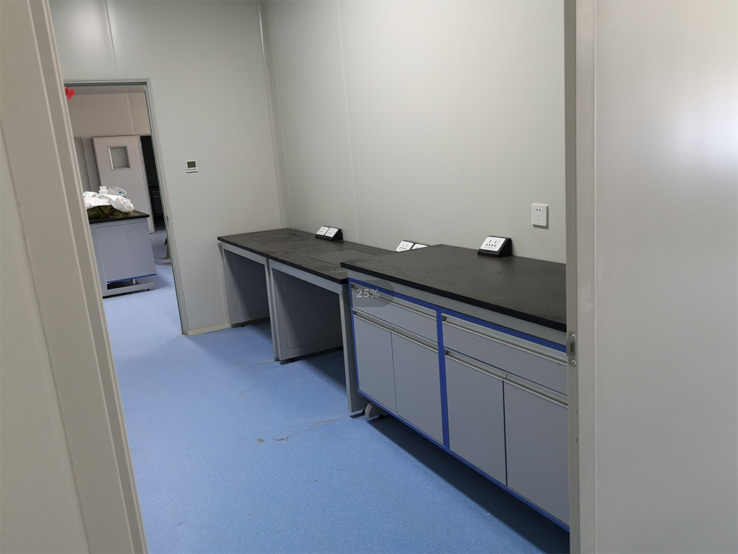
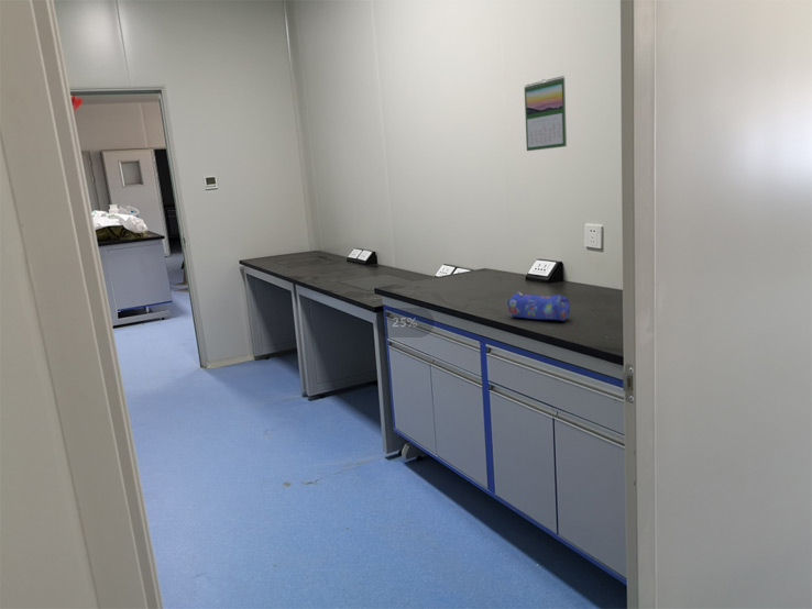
+ calendar (545, 114)
+ pencil case (538, 306)
